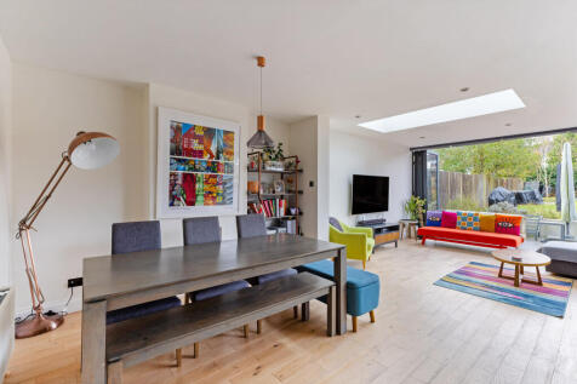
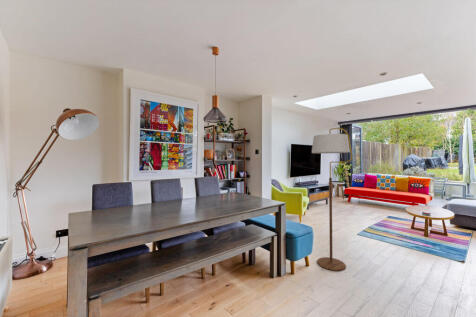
+ floor lamp (331, 196)
